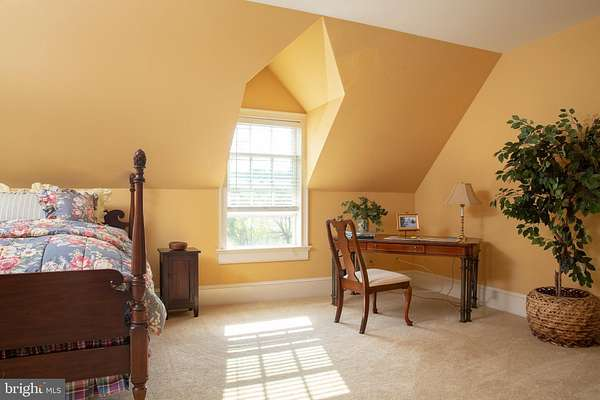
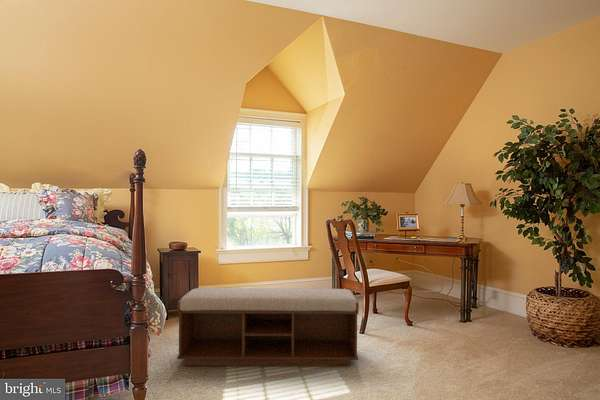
+ bench (269, 324)
